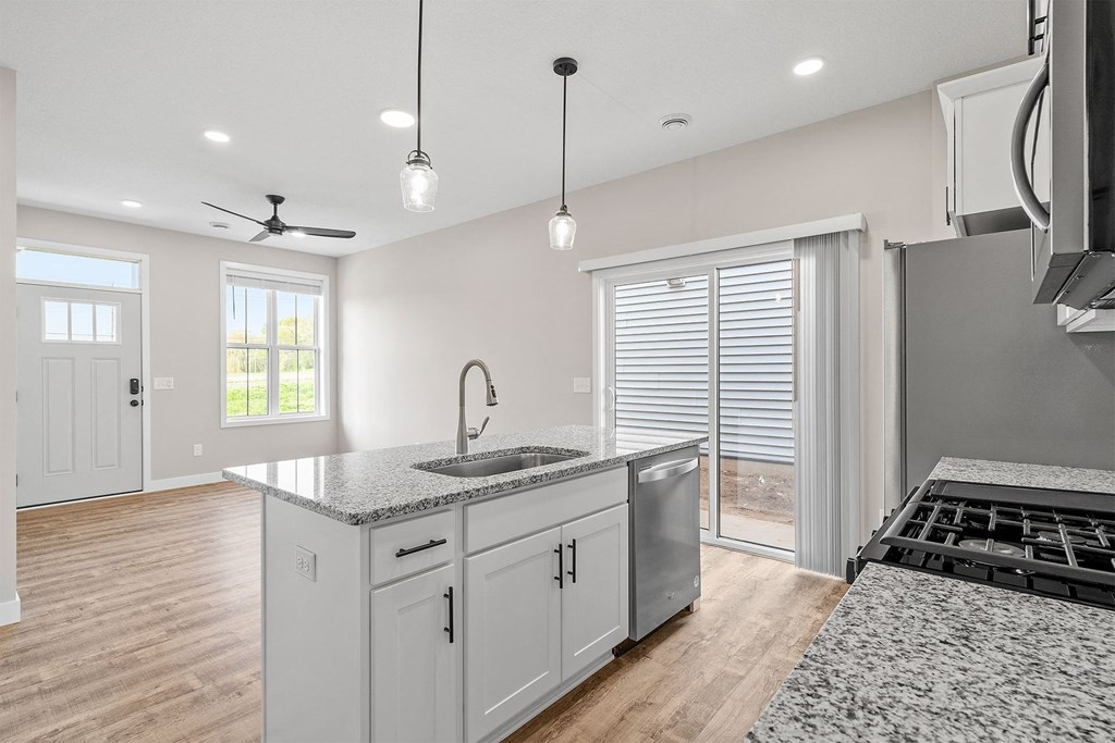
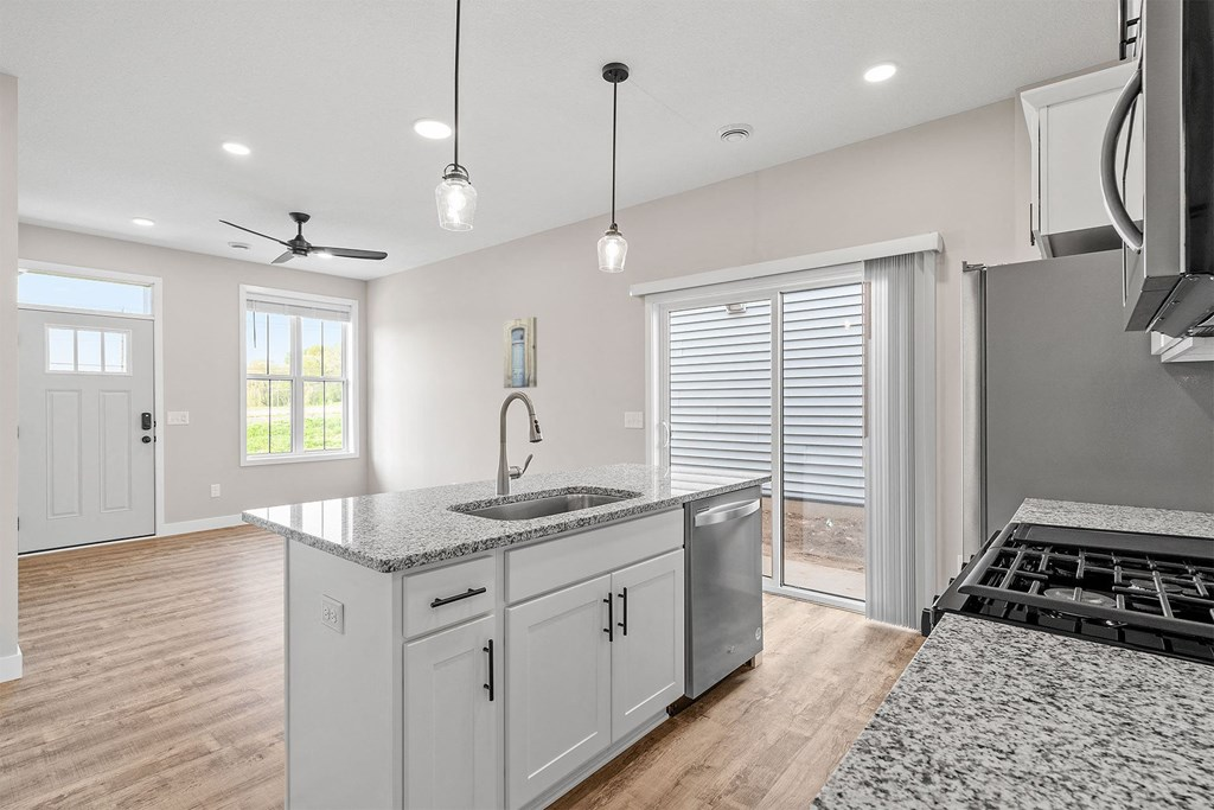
+ wall art (519, 353)
